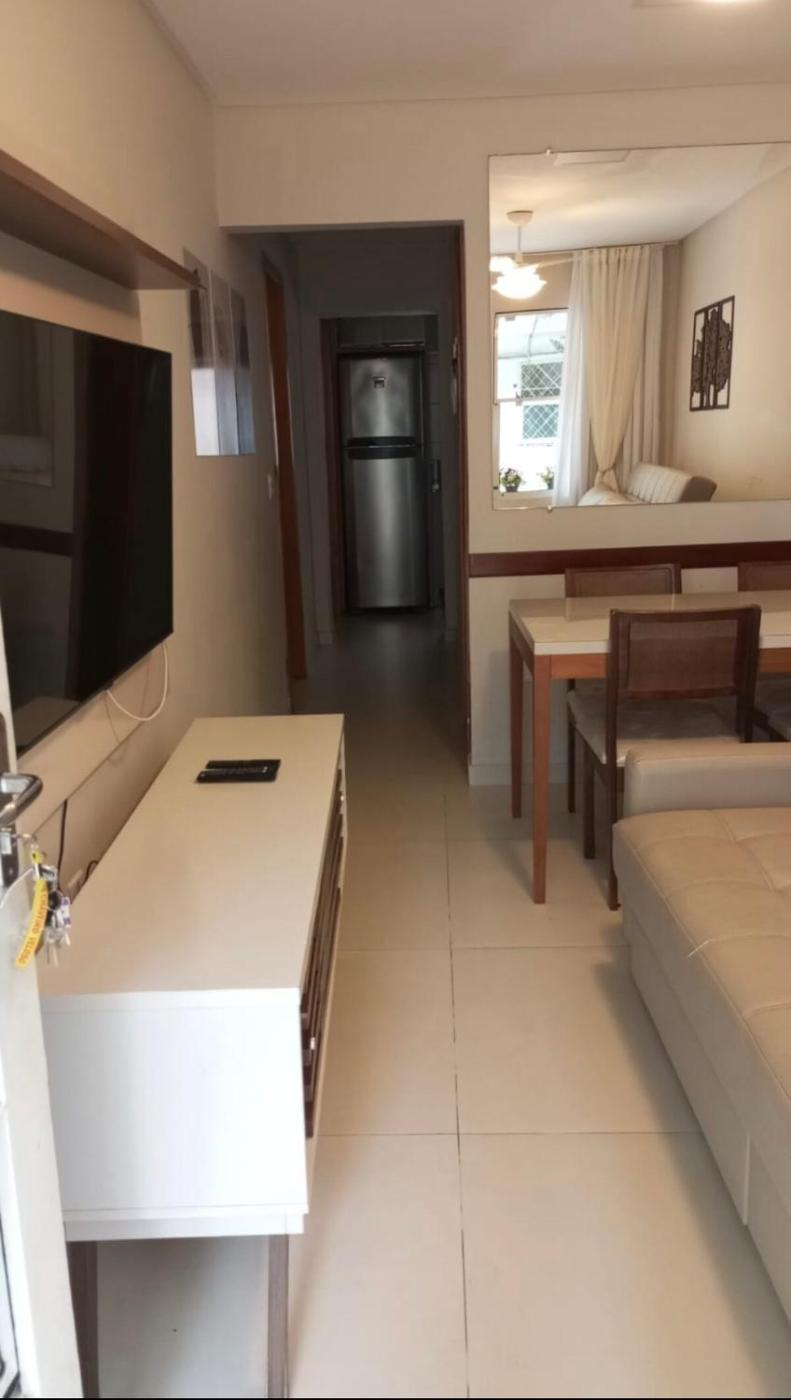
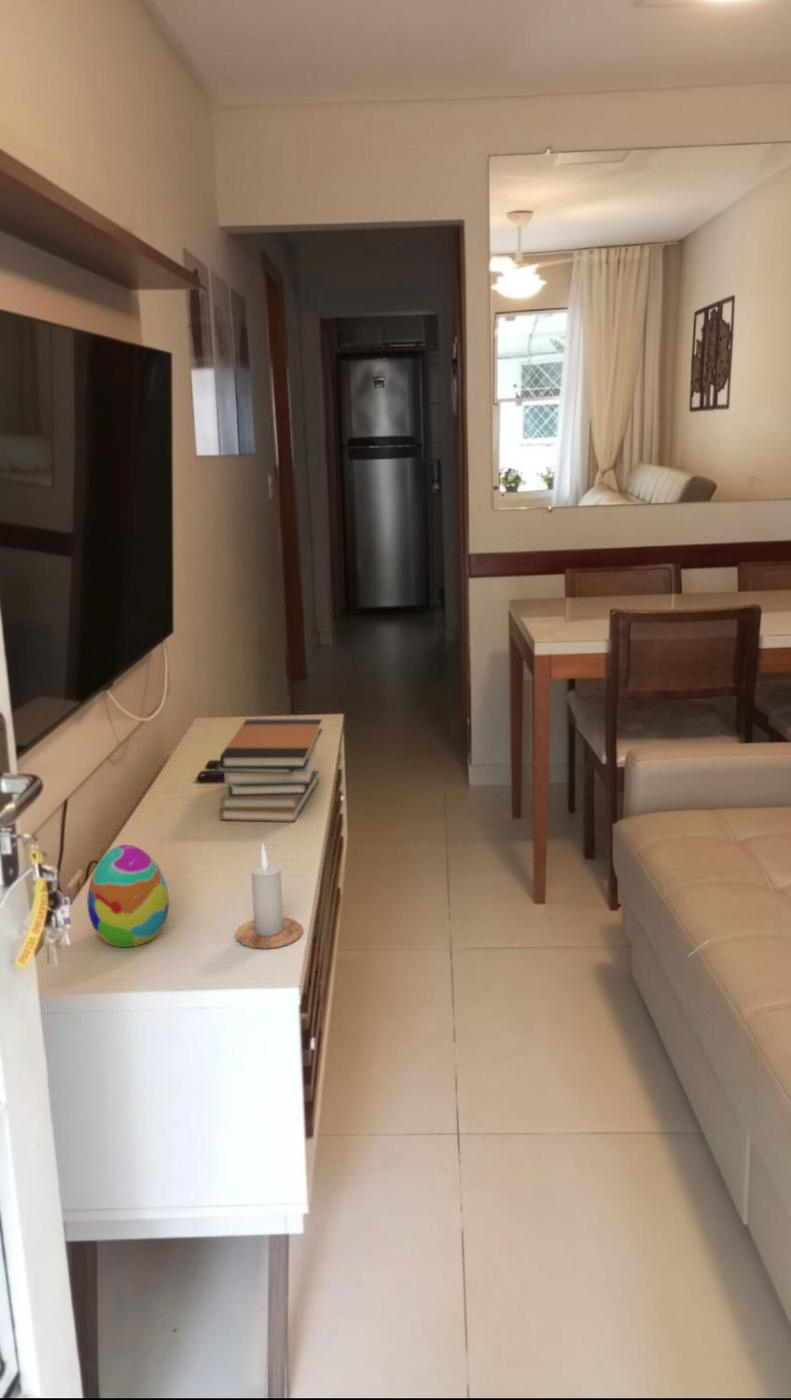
+ decorative egg (127, 891)
+ candle (267, 888)
+ book stack (273, 767)
